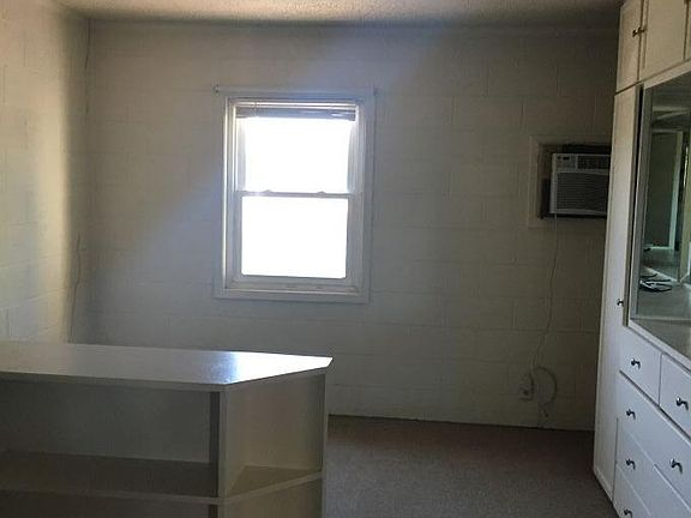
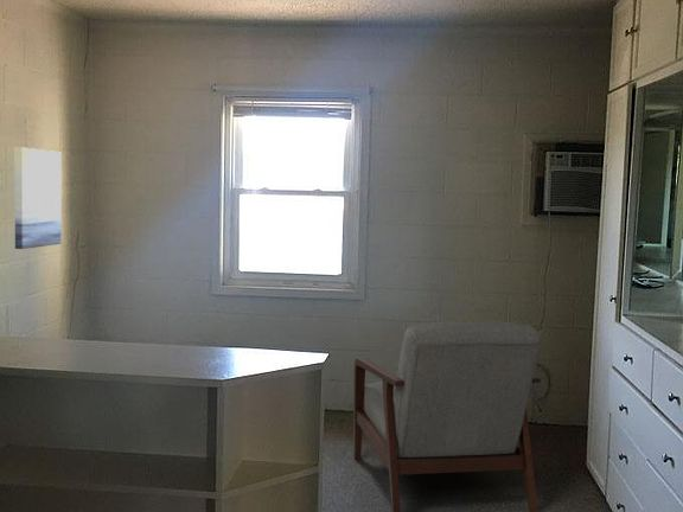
+ chair (442, 398)
+ wall art (39, 198)
